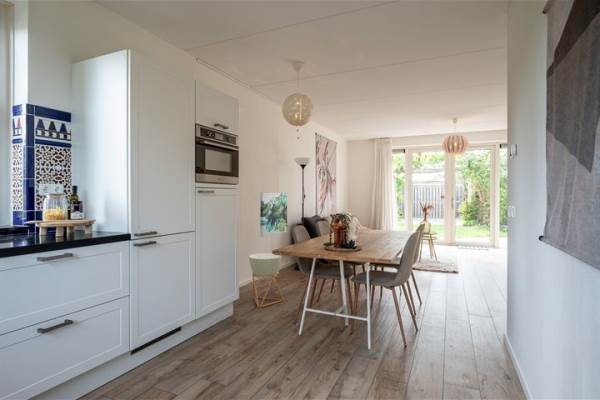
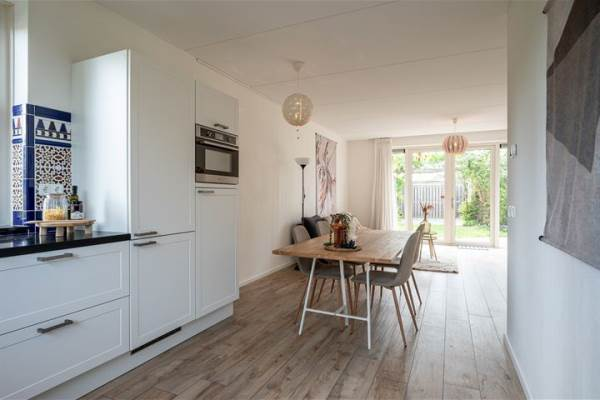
- planter (265, 279)
- wall art (274, 213)
